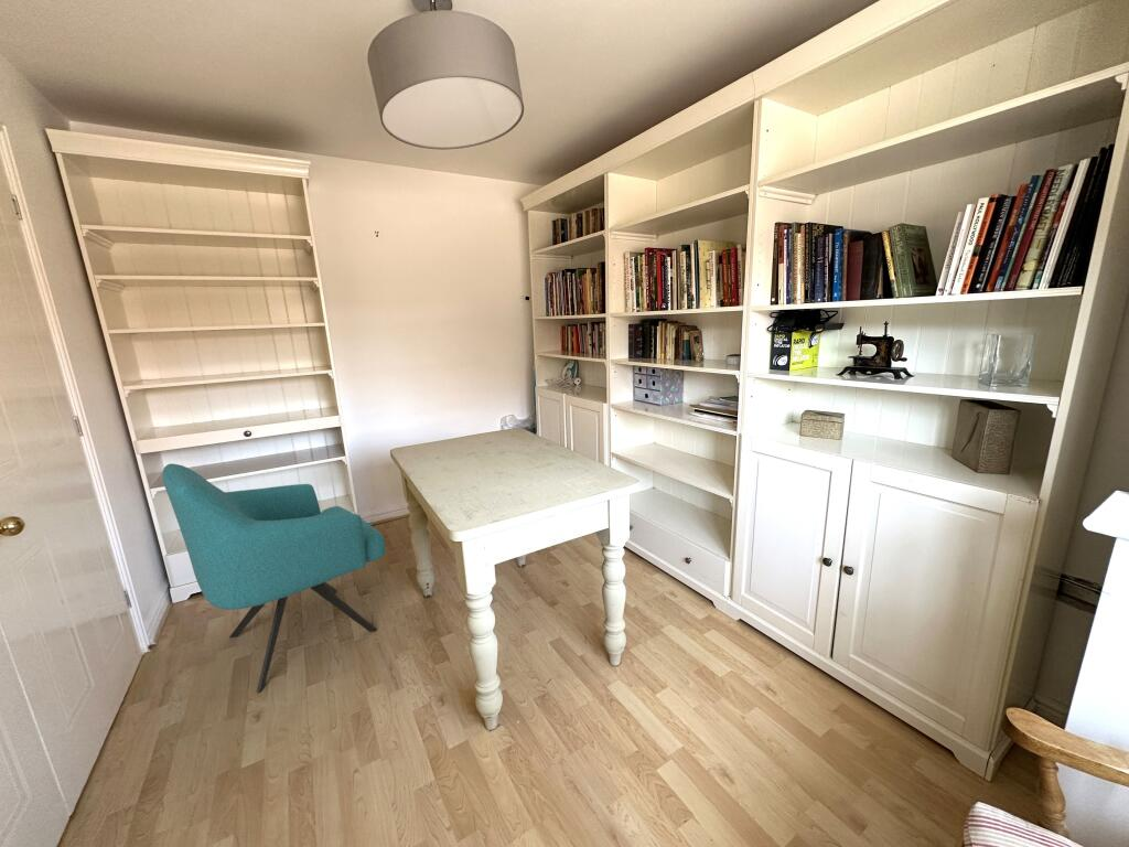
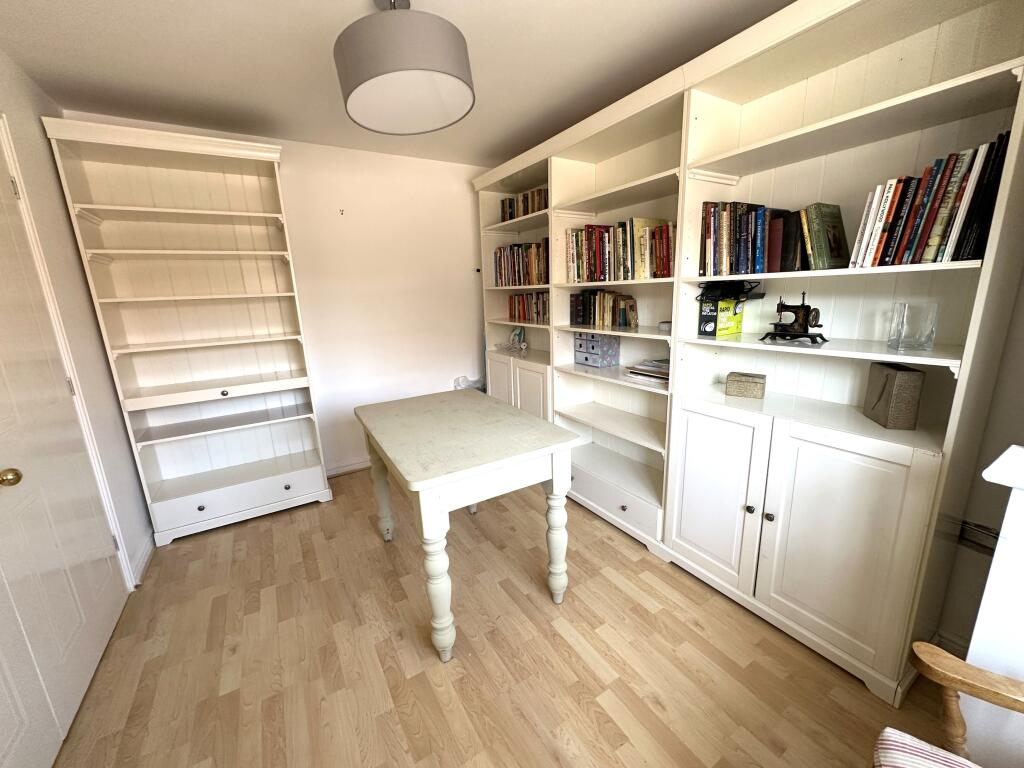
- chair (286, 548)
